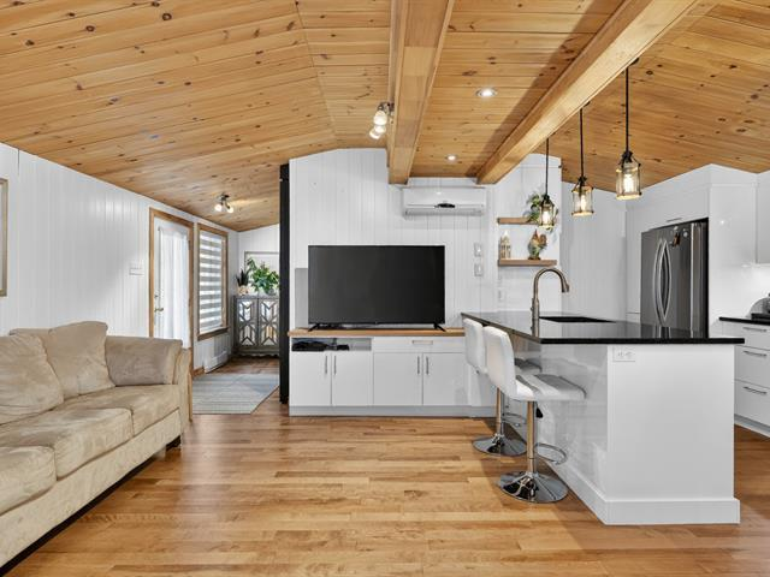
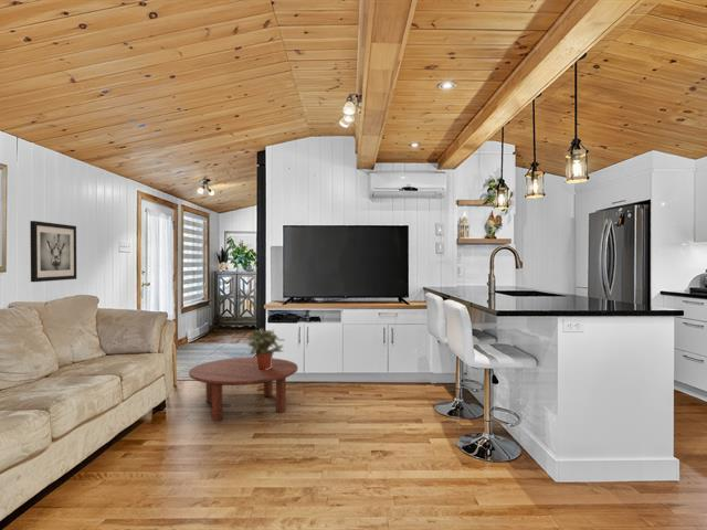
+ coffee table (244, 384)
+ wall art (54, 252)
+ potted plant (265, 347)
